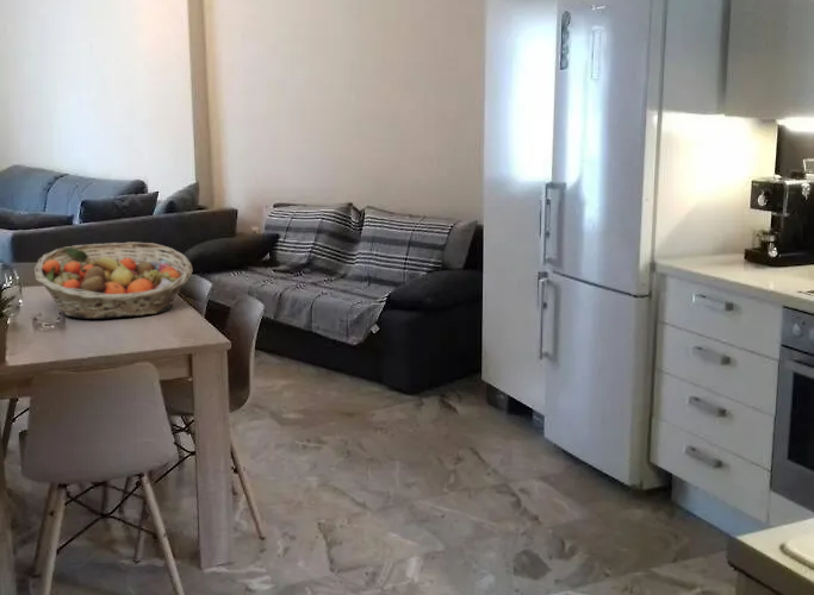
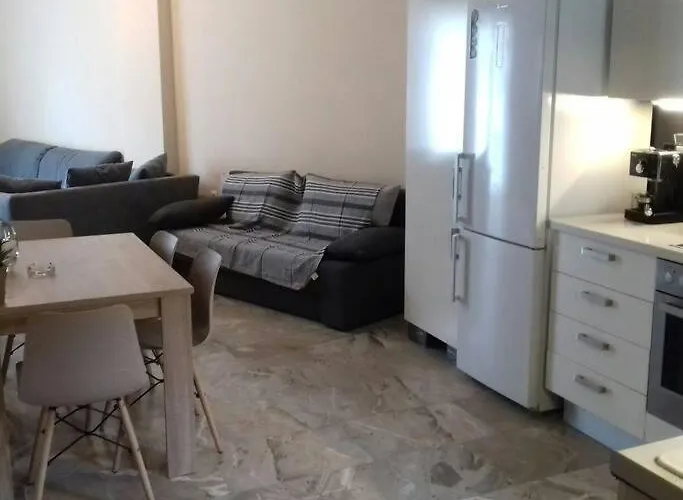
- fruit basket (116, 278)
